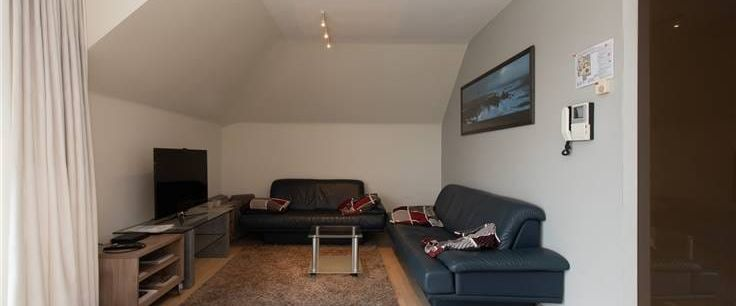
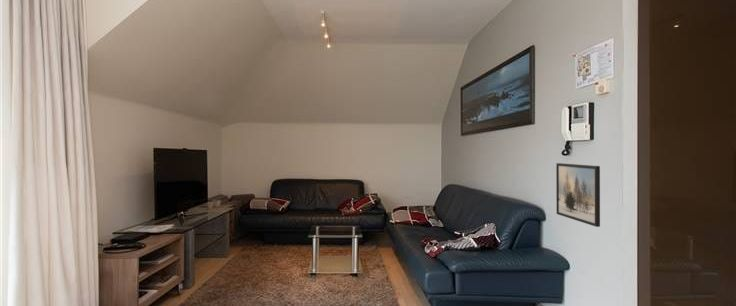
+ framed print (576, 192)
